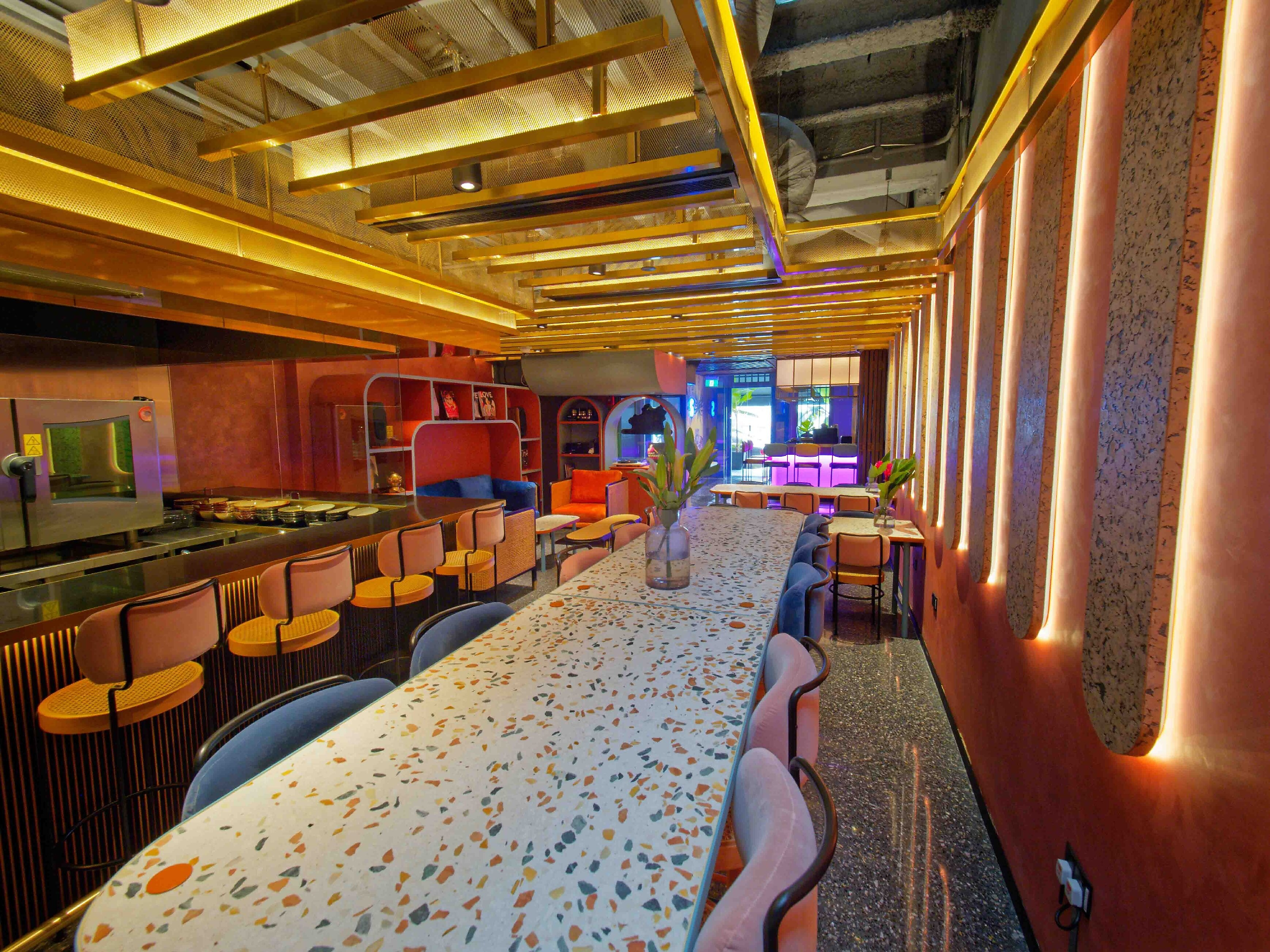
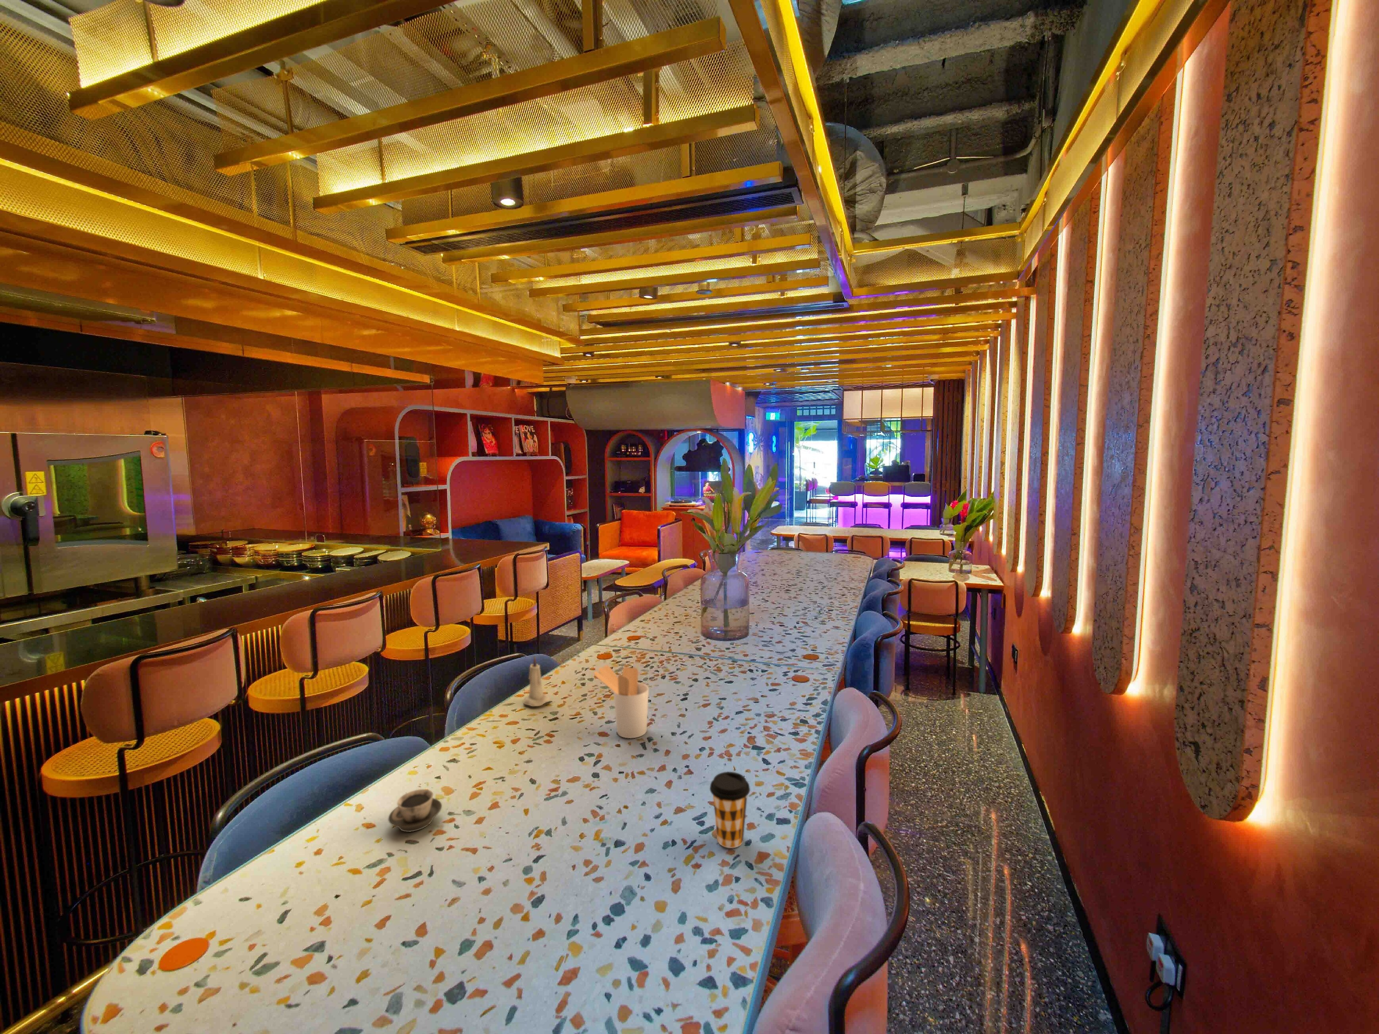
+ utensil holder (622, 698)
+ coffee cup (730, 810)
+ candle (534, 679)
+ cup (416, 810)
